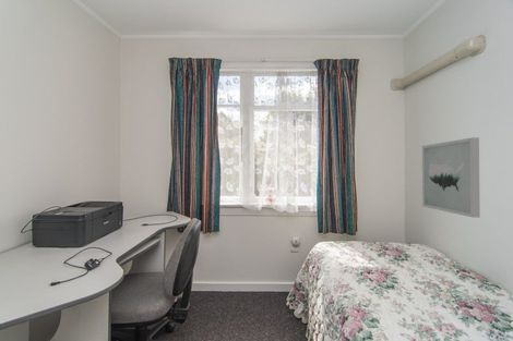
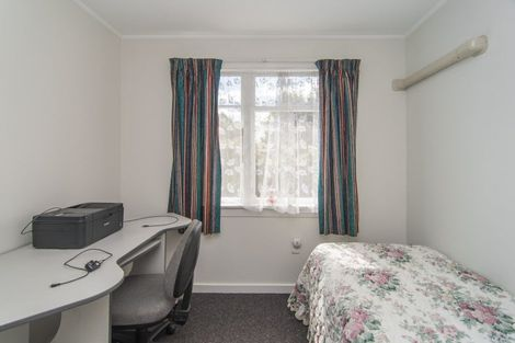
- wall art (446, 176)
